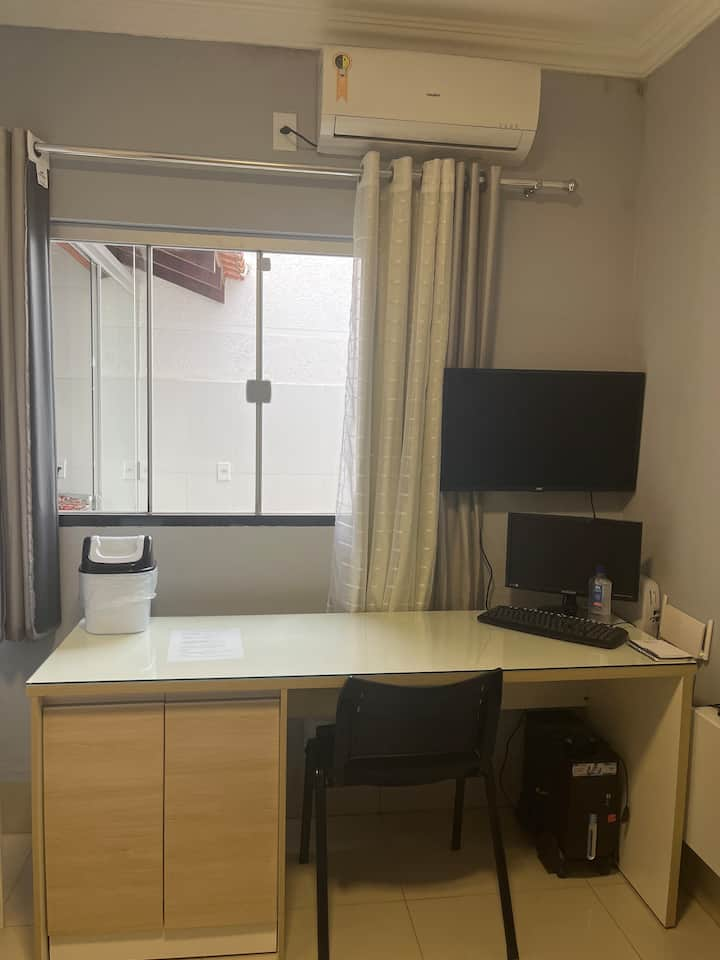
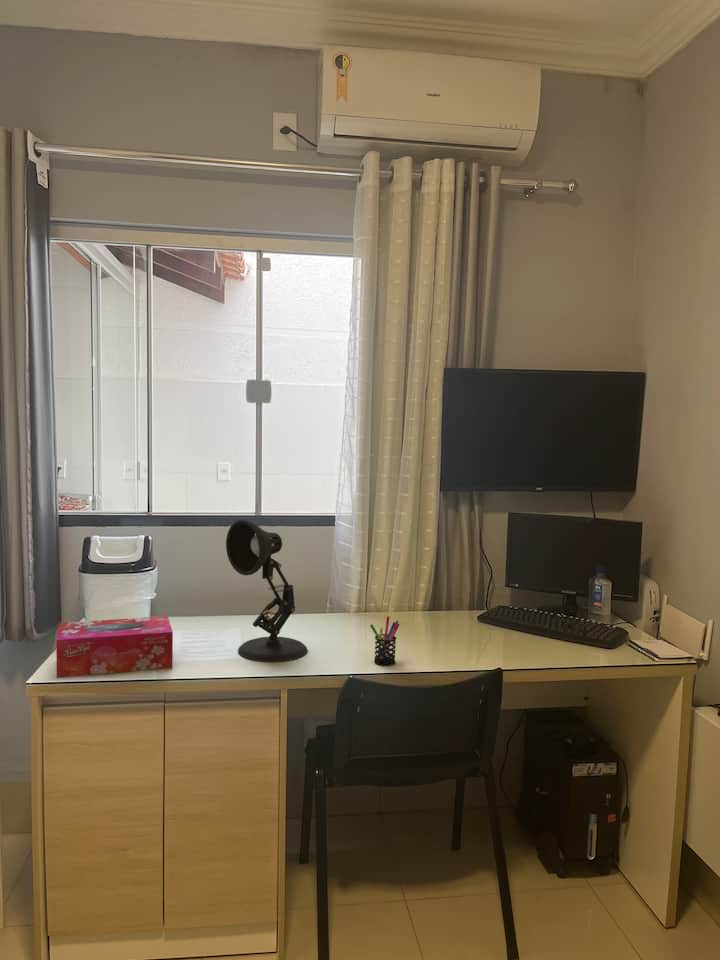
+ desk lamp (271, 584)
+ pen holder (383, 639)
+ tissue box (115, 645)
